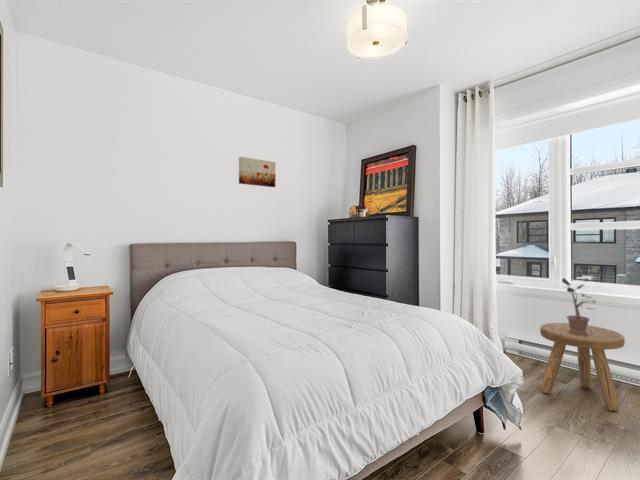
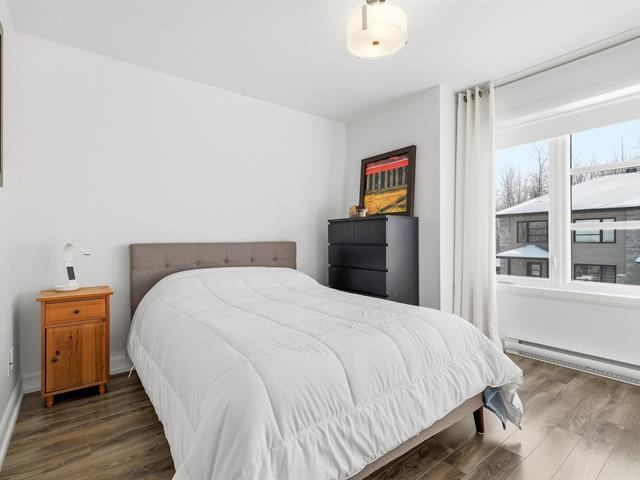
- potted plant (578, 304)
- wall art (257, 172)
- stool (579, 363)
